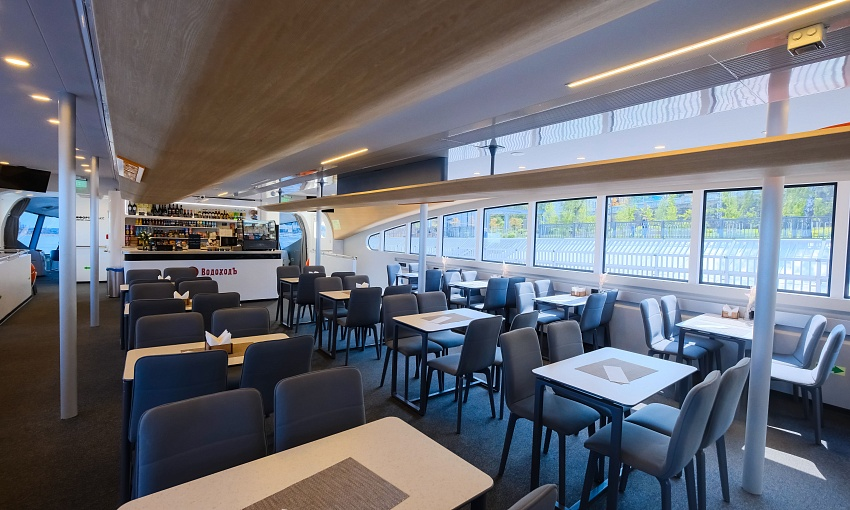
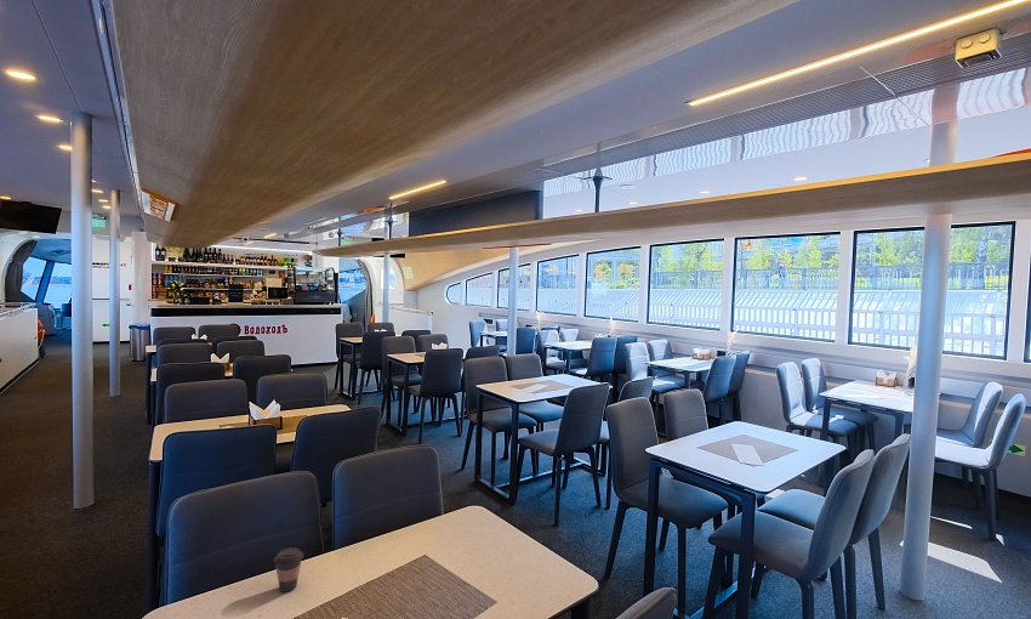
+ coffee cup (287, 569)
